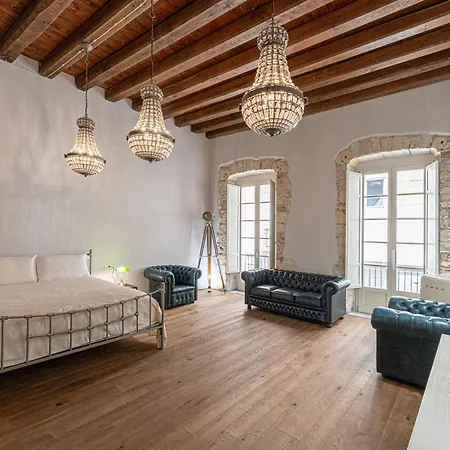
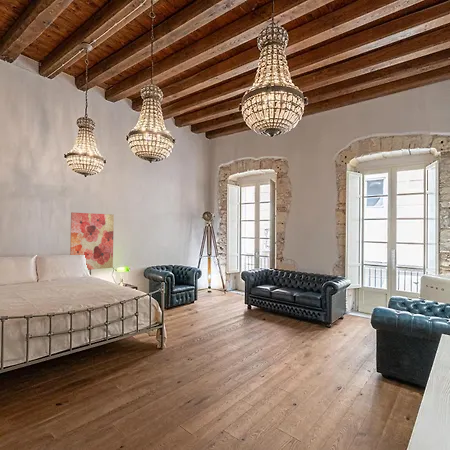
+ wall art (92, 241)
